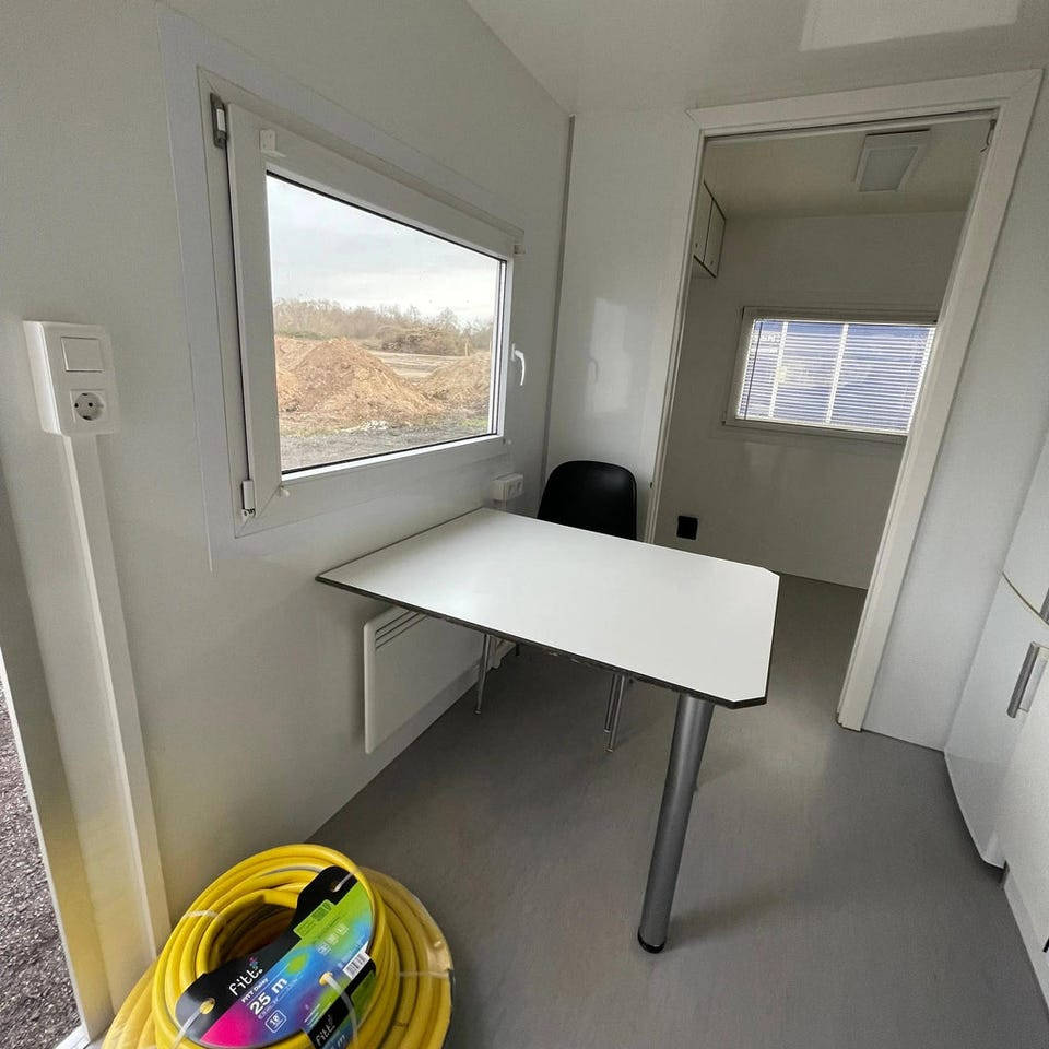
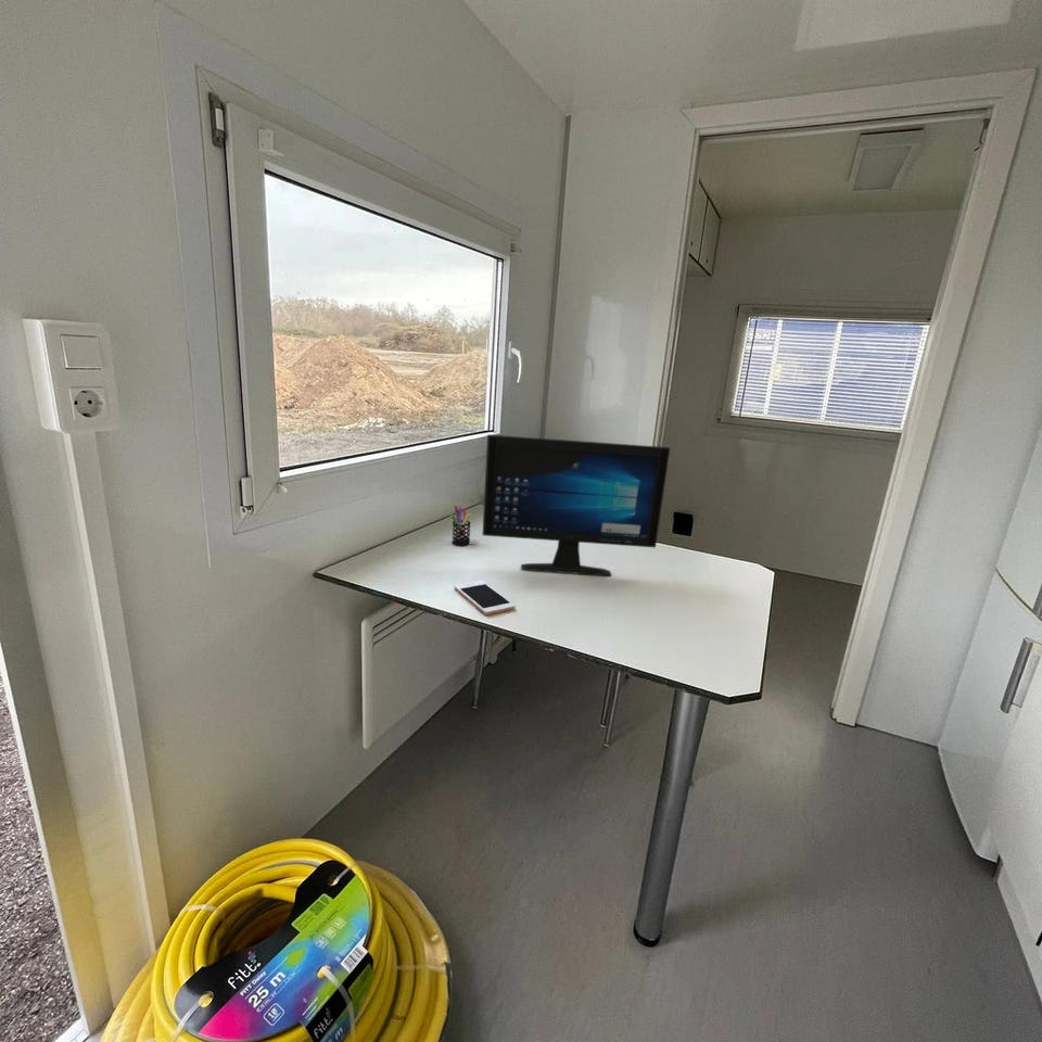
+ cell phone (483, 596)
+ pen holder (459, 525)
+ computer monitor (571, 504)
